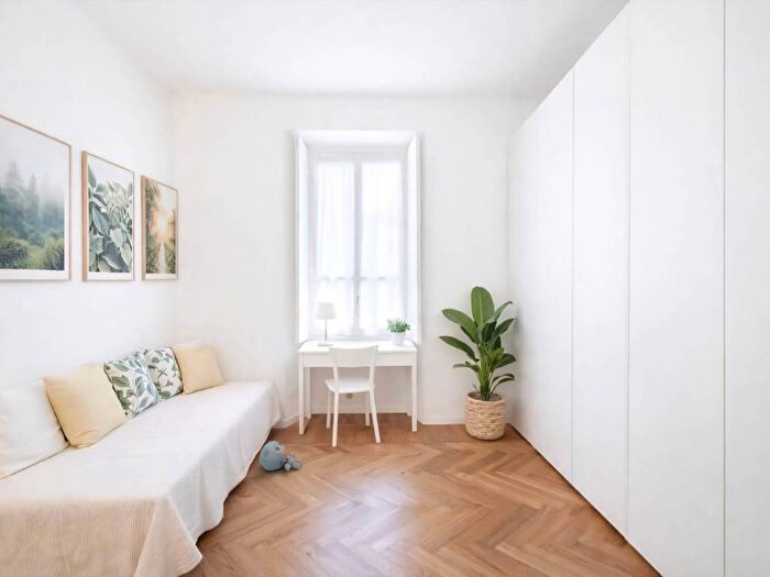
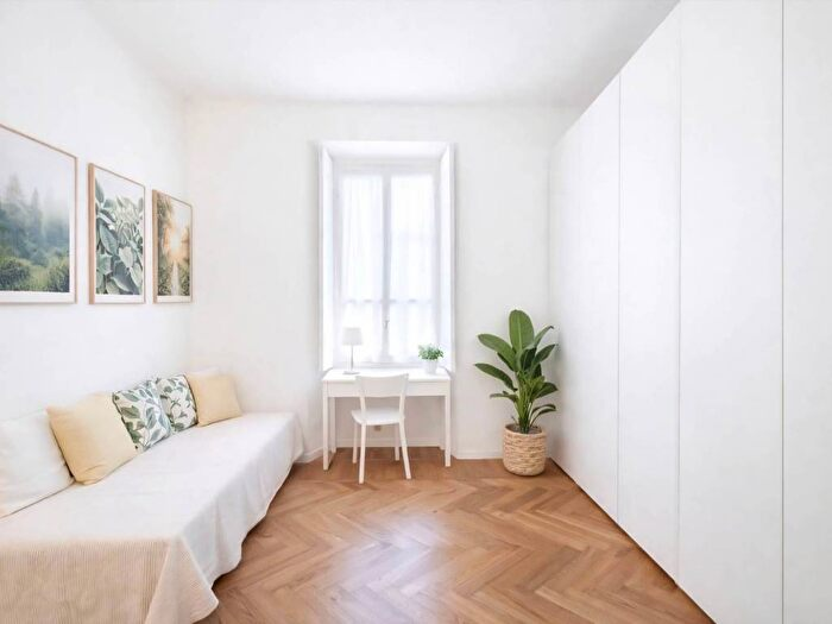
- plush toy (280, 455)
